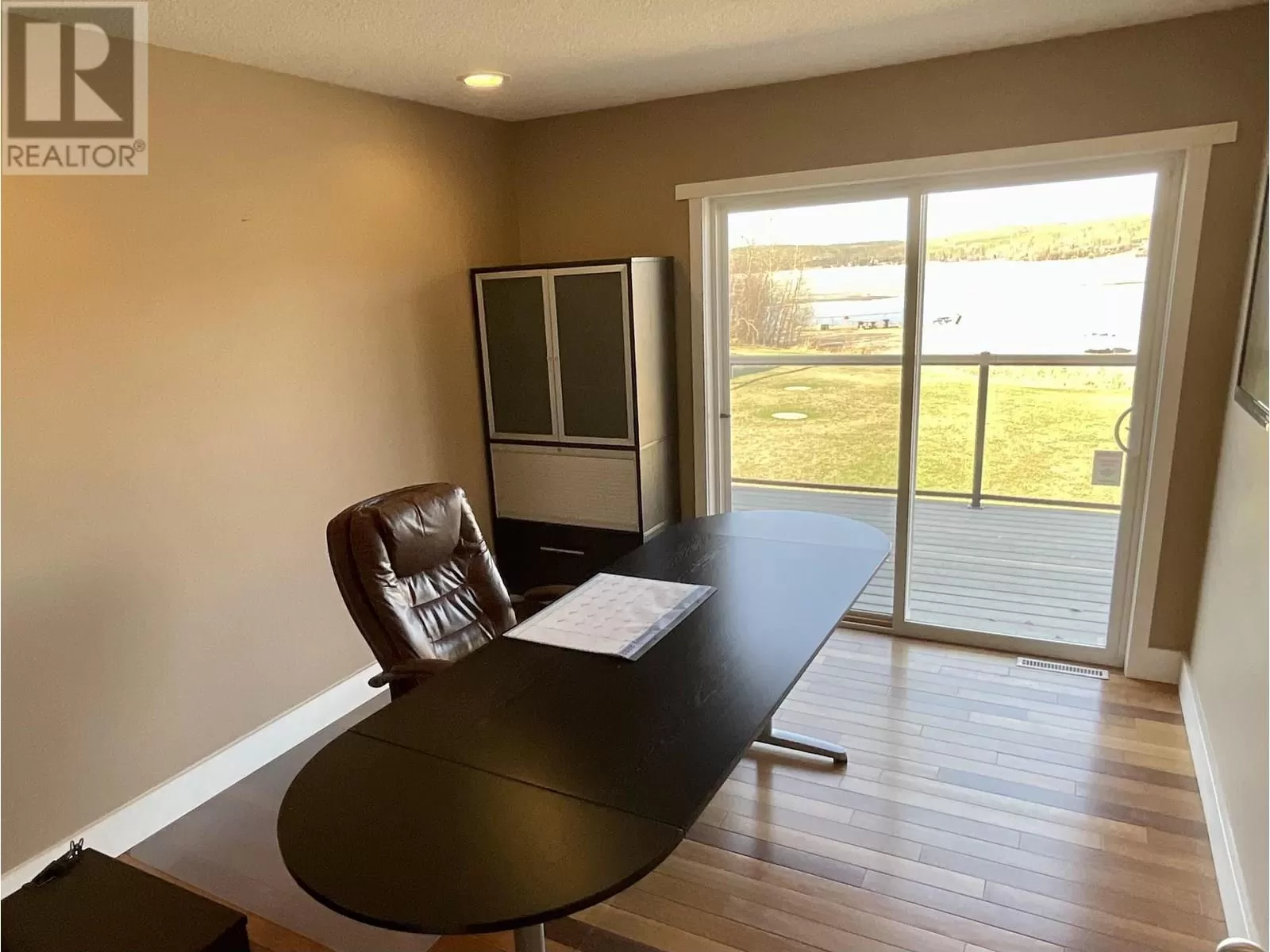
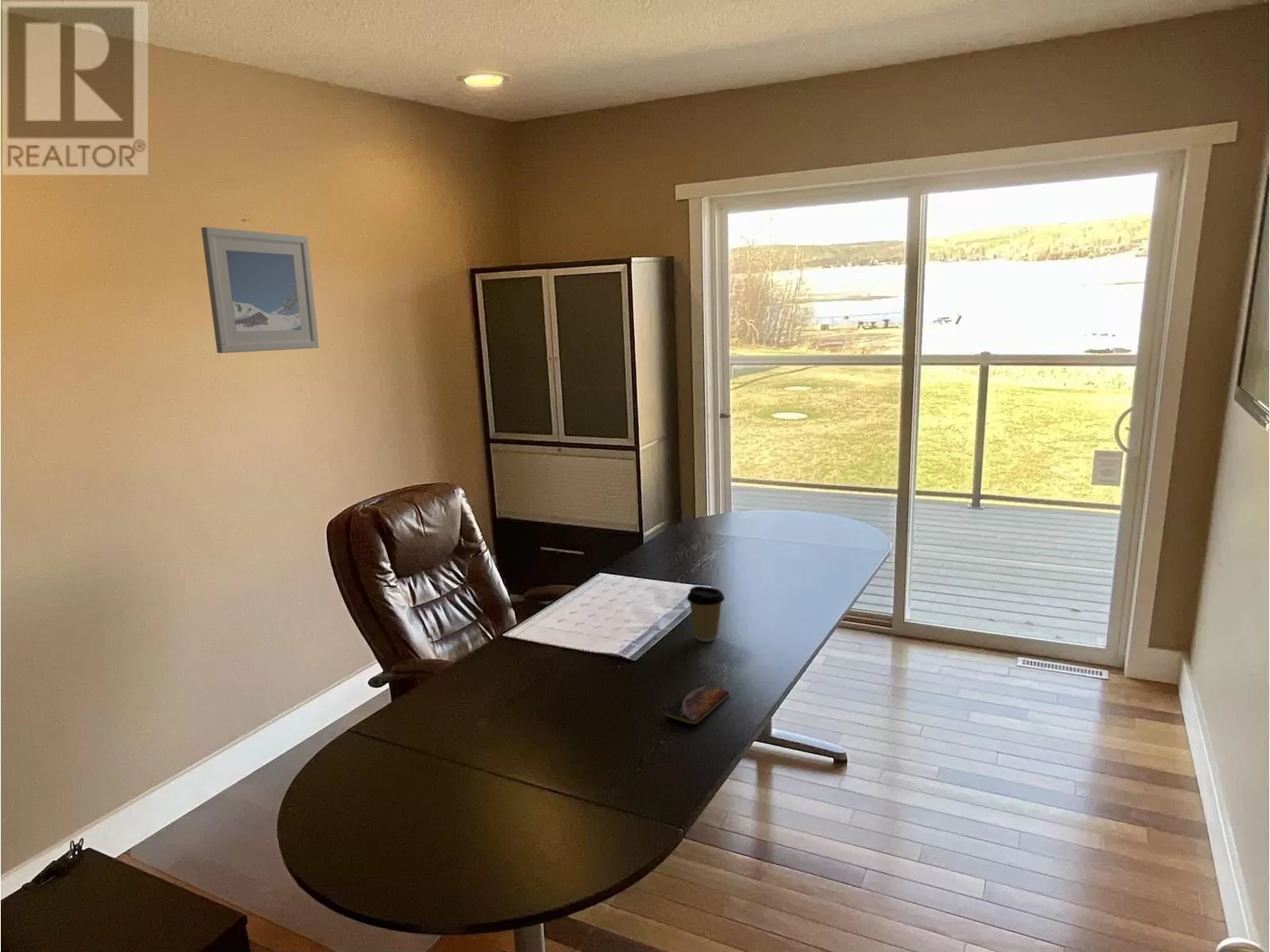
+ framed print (264, 292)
+ coffee cup (706, 613)
+ smartphone (698, 703)
